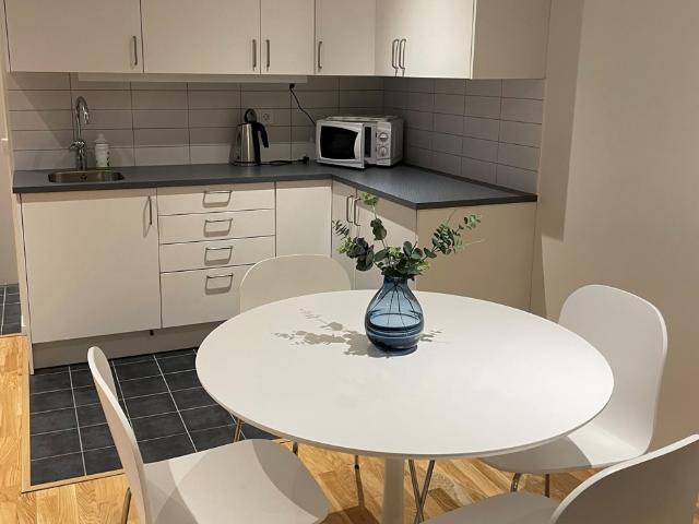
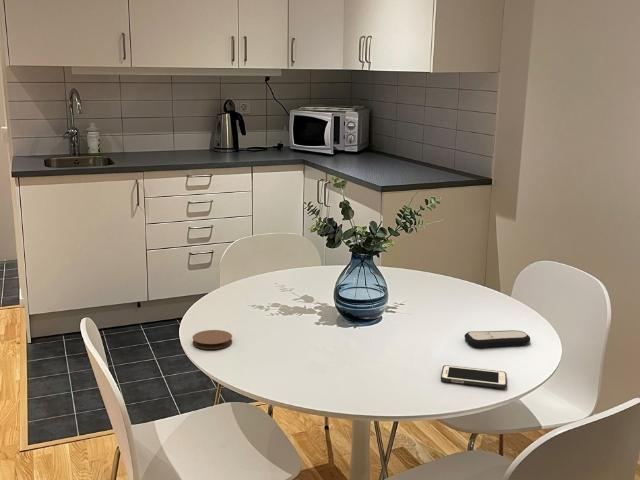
+ cell phone (473, 376)
+ coaster (212, 339)
+ remote control (497, 338)
